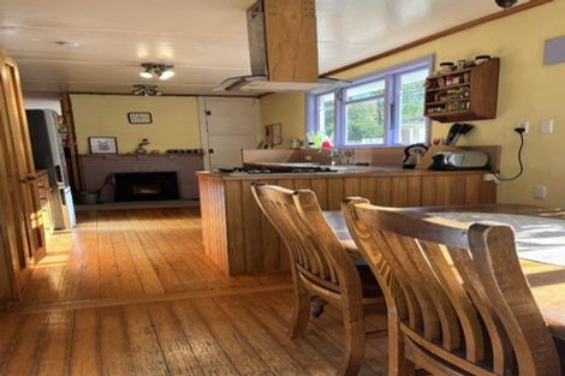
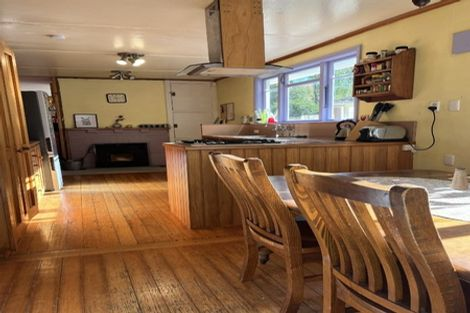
+ saltshaker (460, 178)
